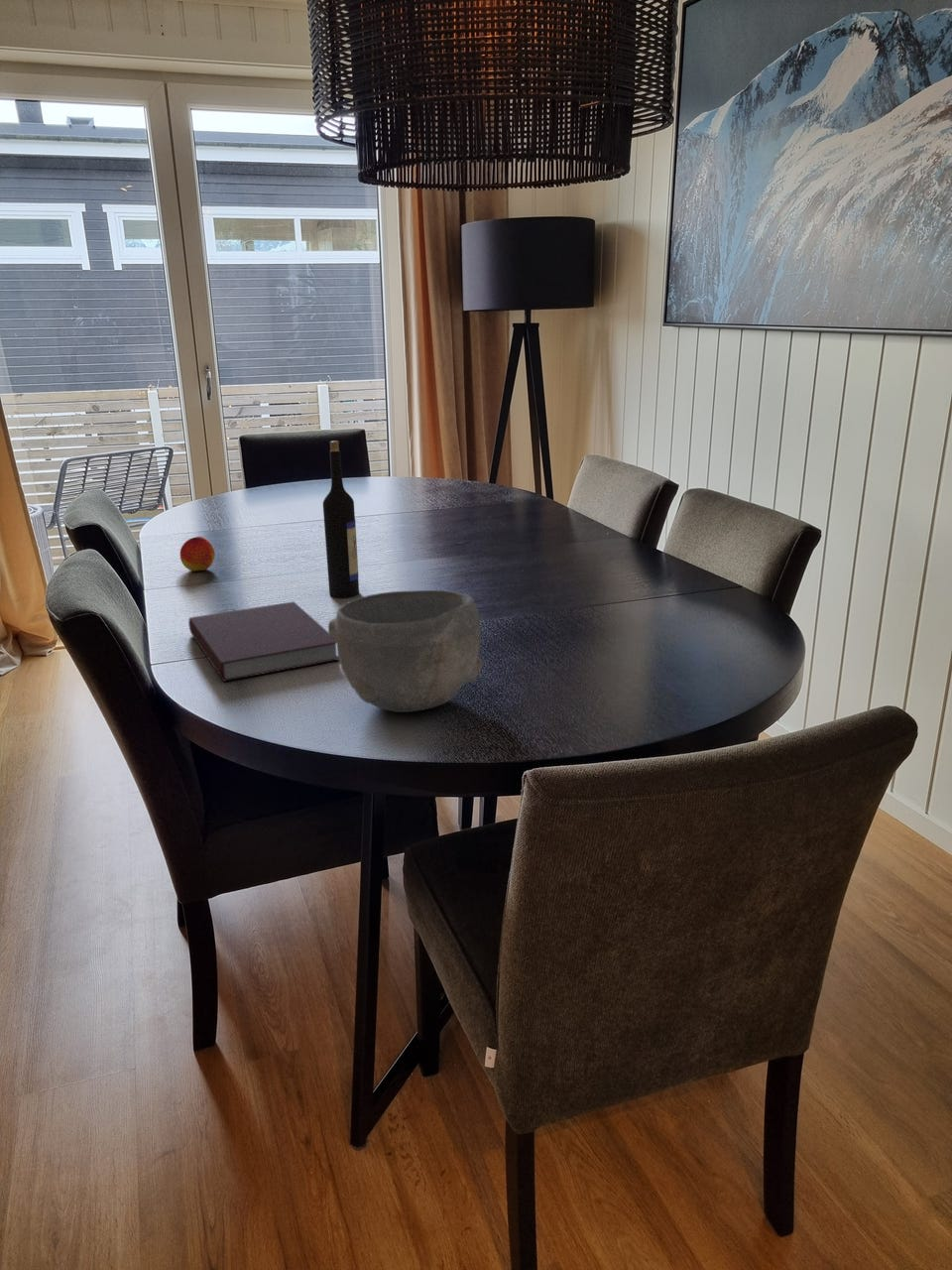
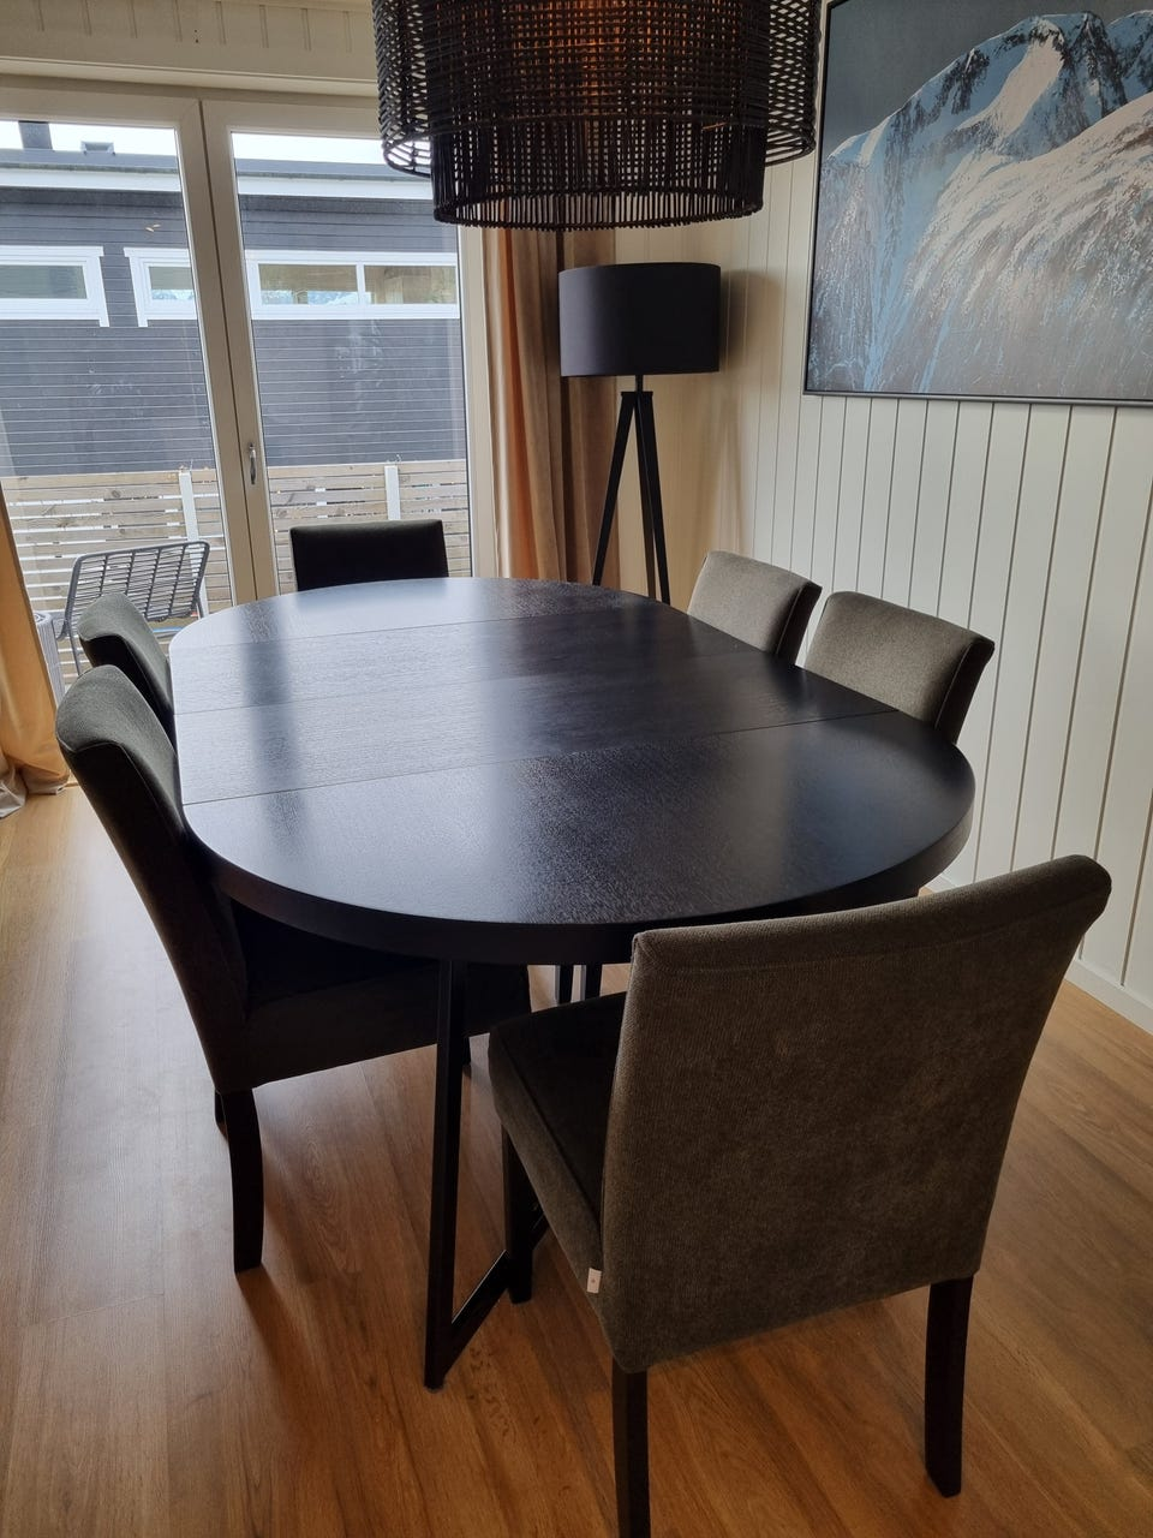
- peach (197, 553)
- bowl (412, 651)
- notebook (261, 637)
- wine bottle (339, 519)
